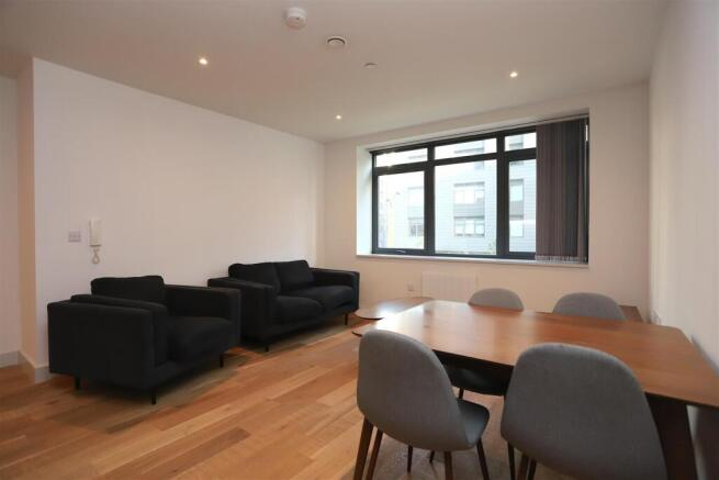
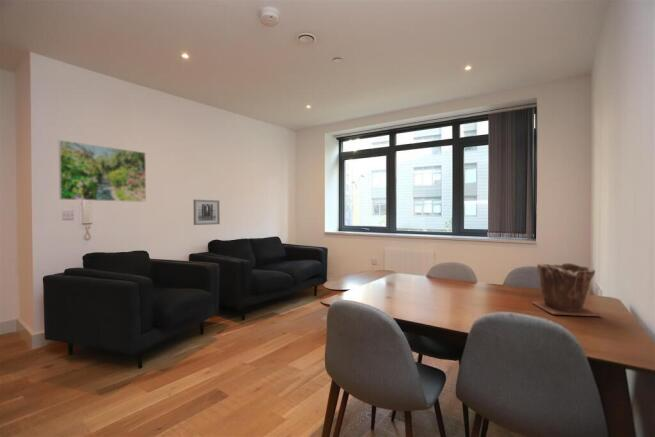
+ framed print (106, 174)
+ wall art (207, 212)
+ plant pot (564, 287)
